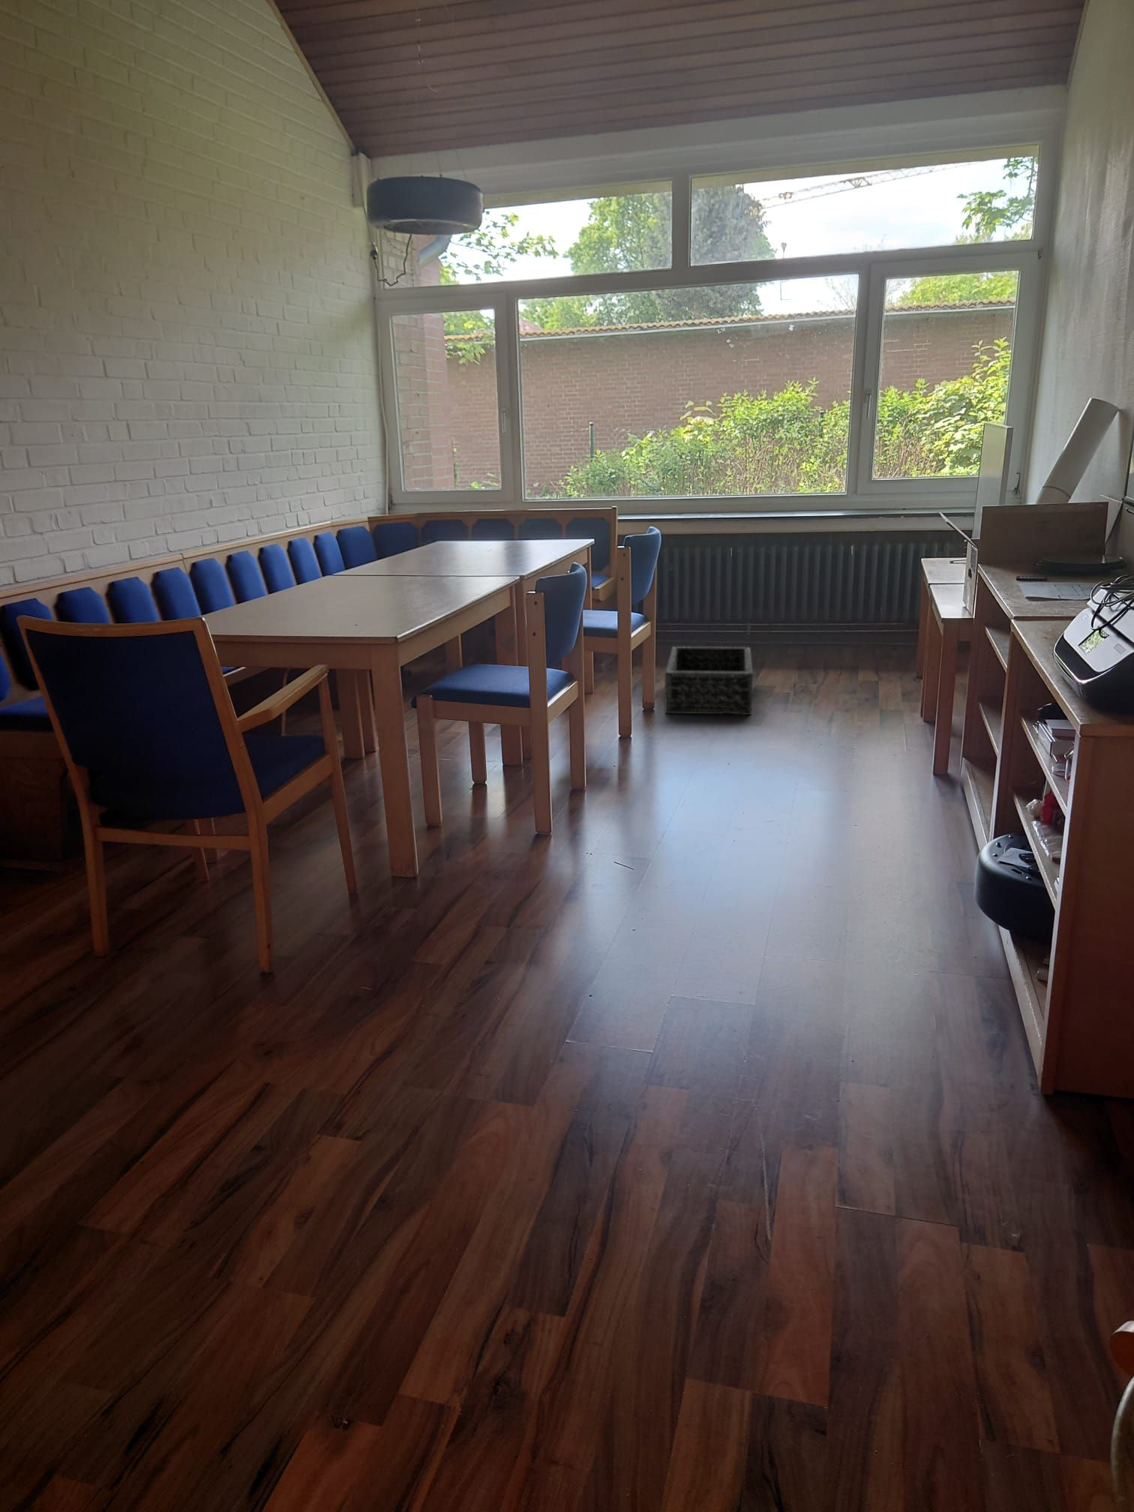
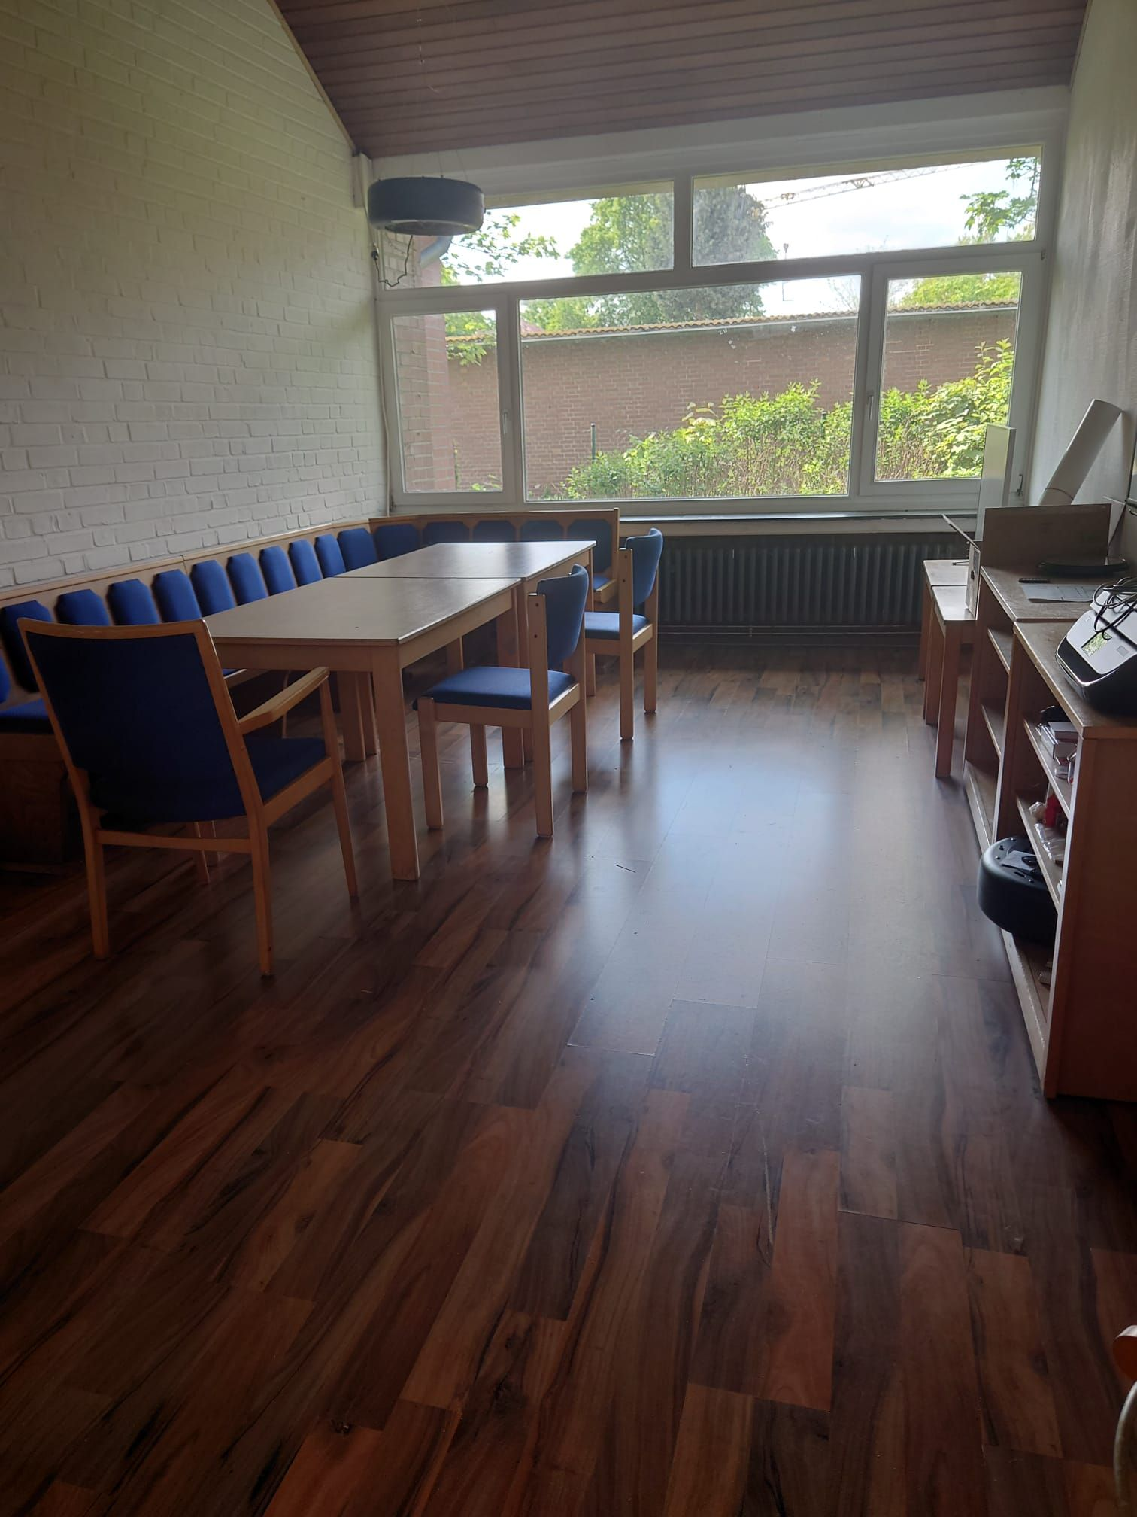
- basket (710, 679)
